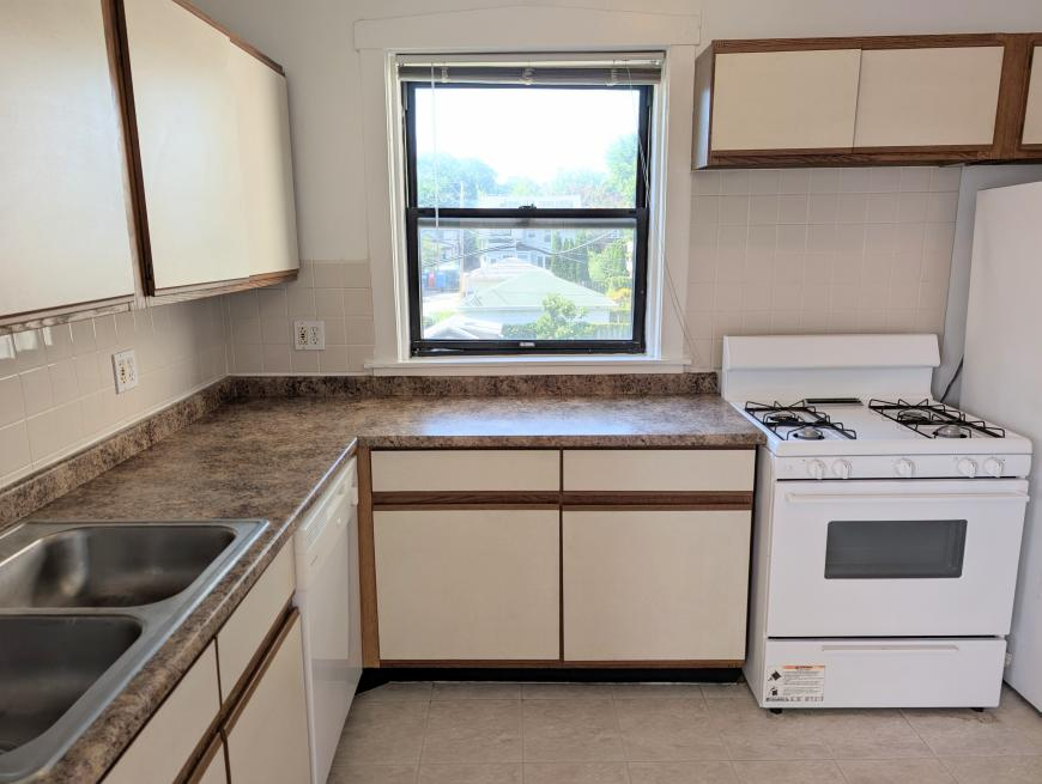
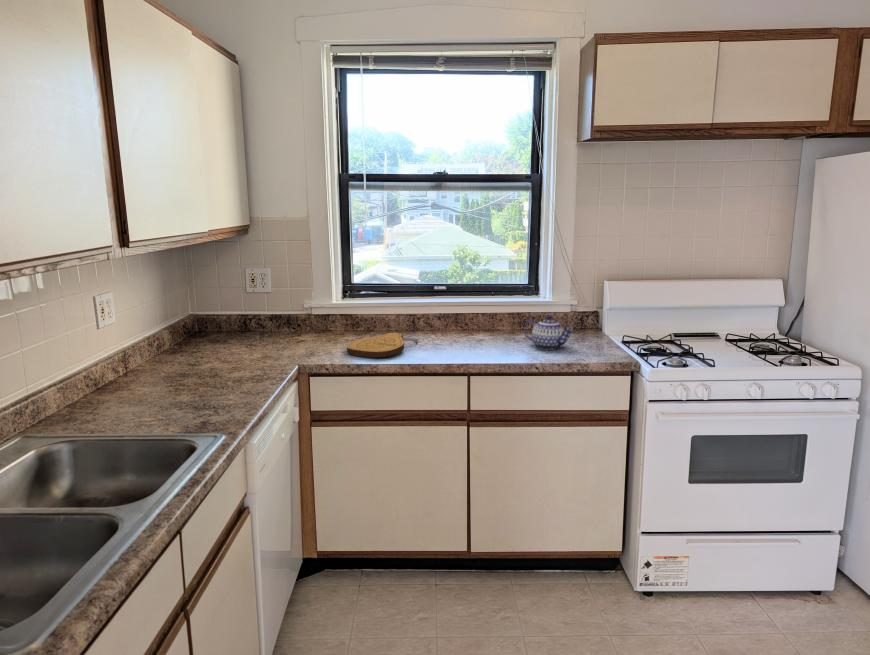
+ teapot (547, 331)
+ key chain (387, 341)
